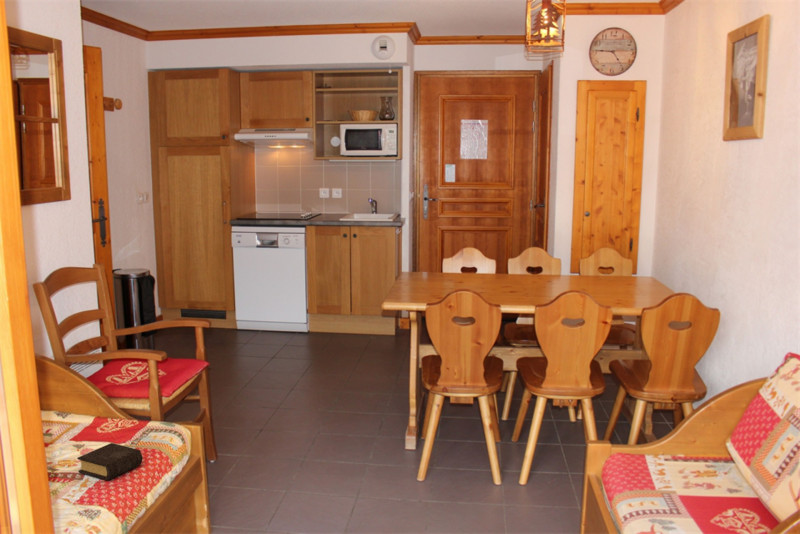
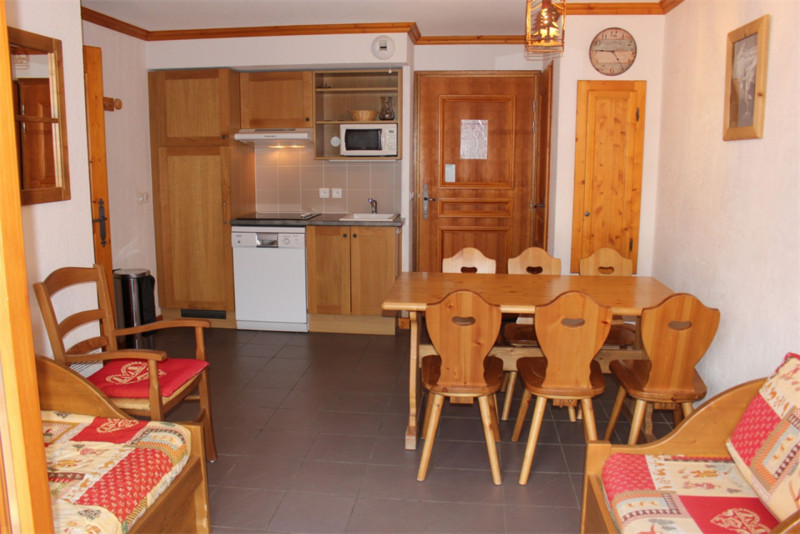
- book (111, 461)
